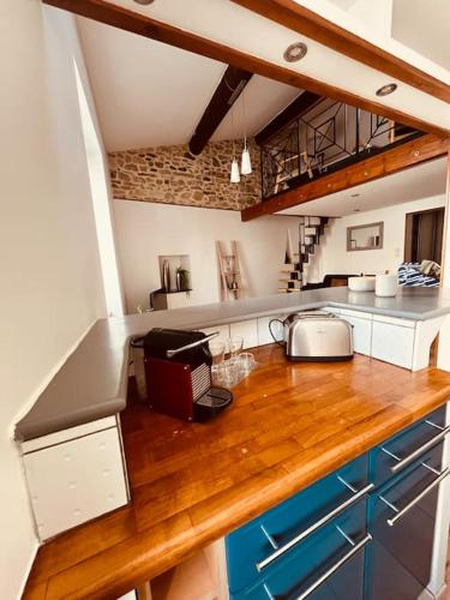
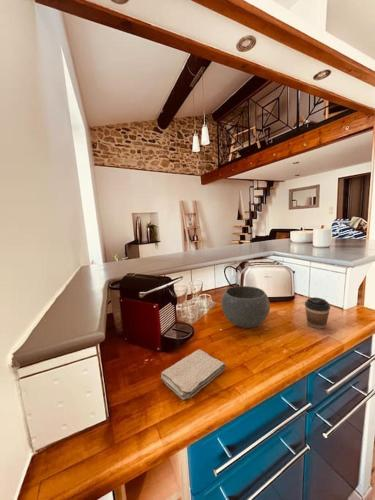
+ coffee cup (317, 311)
+ bowl (245, 307)
+ washcloth (193, 370)
